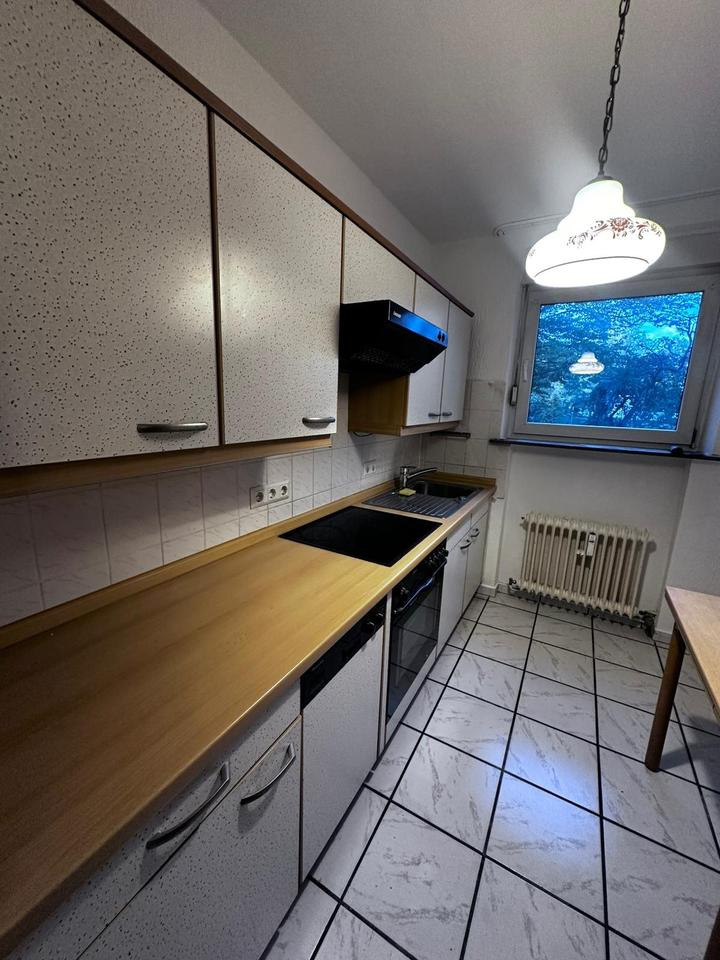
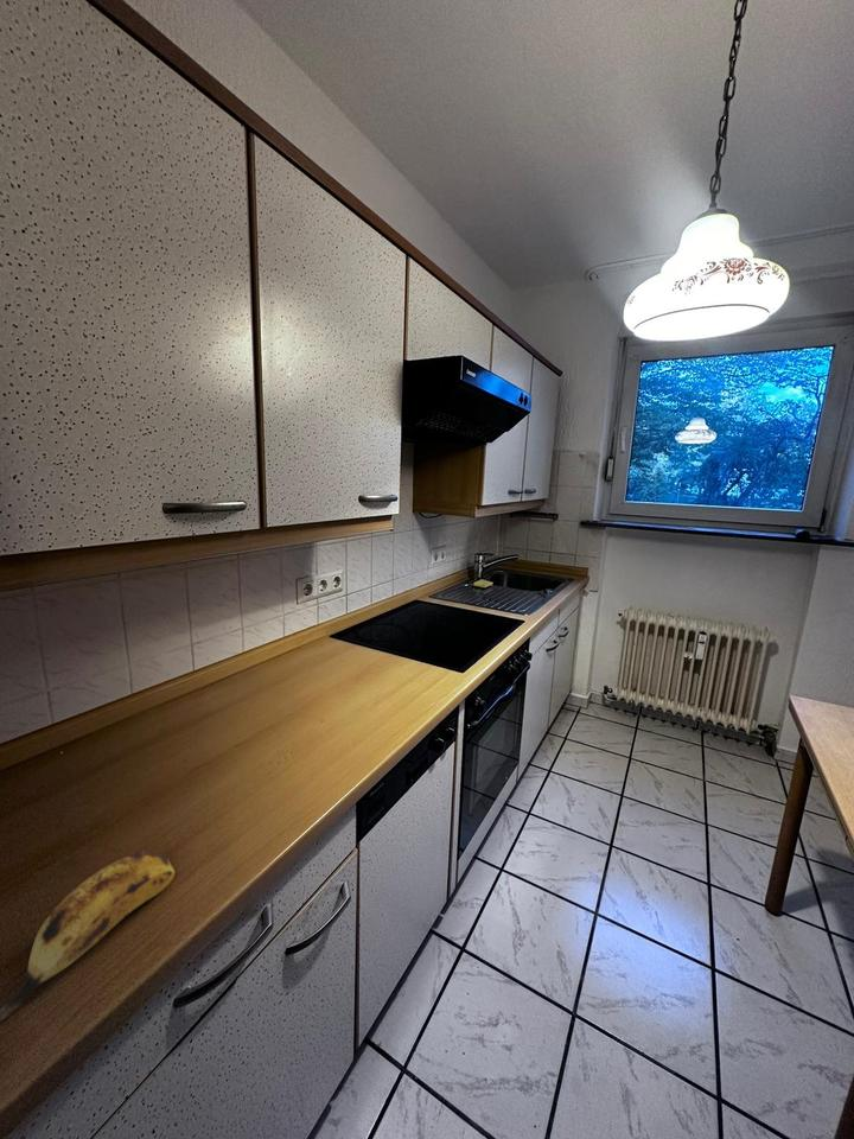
+ banana (102, 909)
